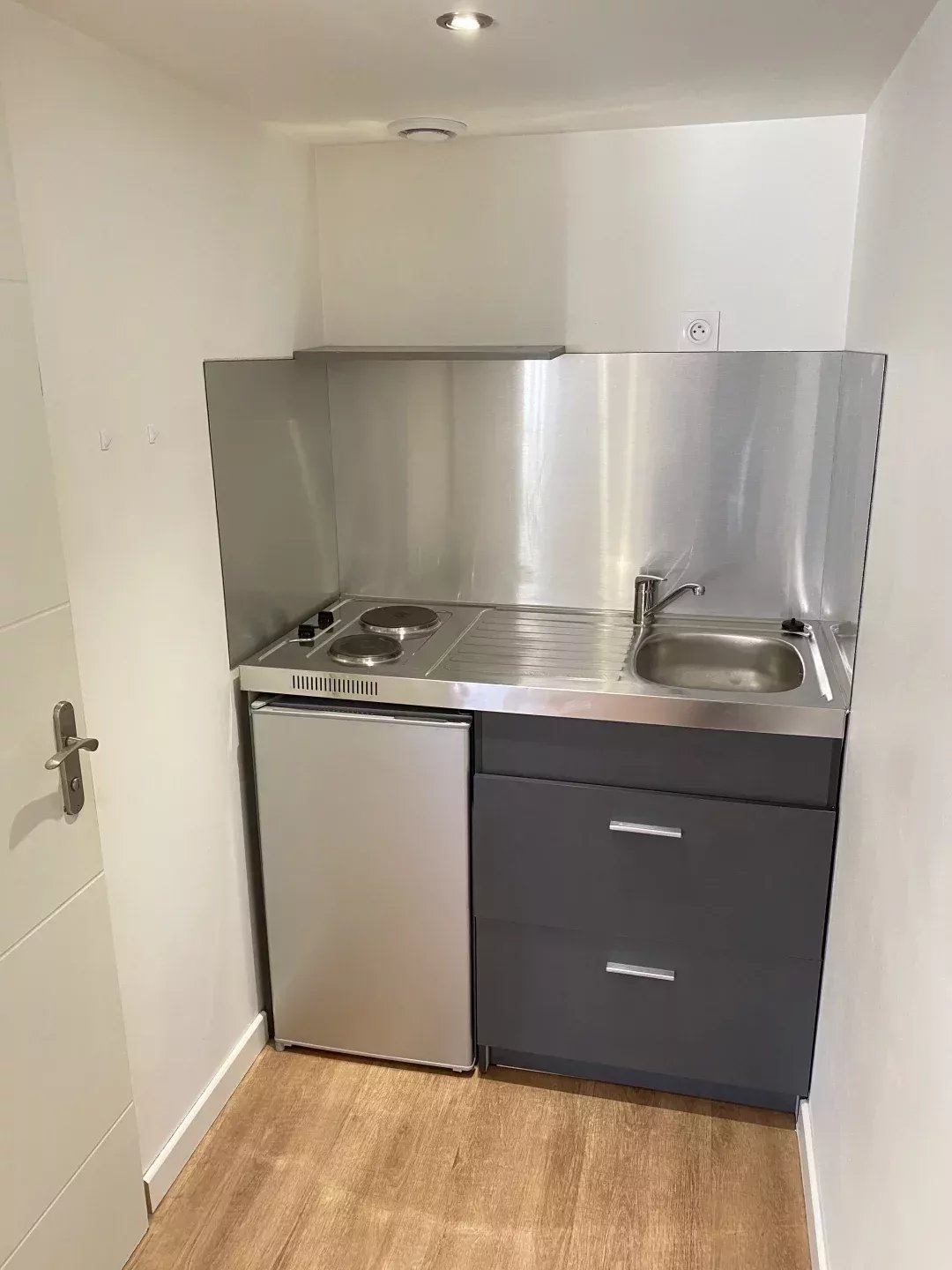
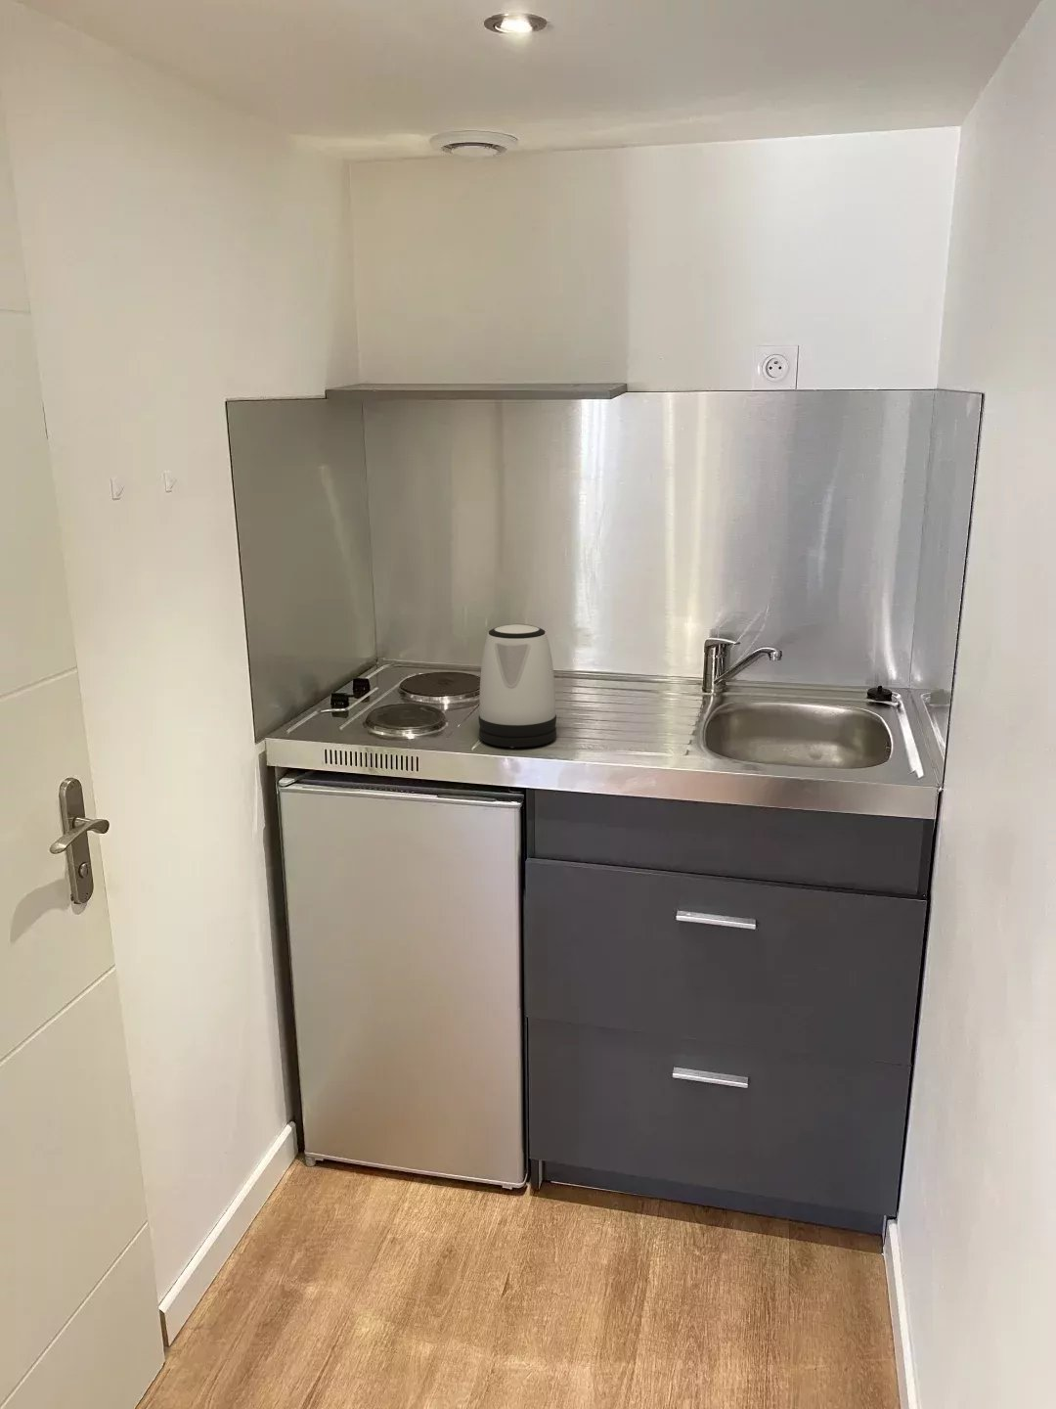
+ kettle (519, 679)
